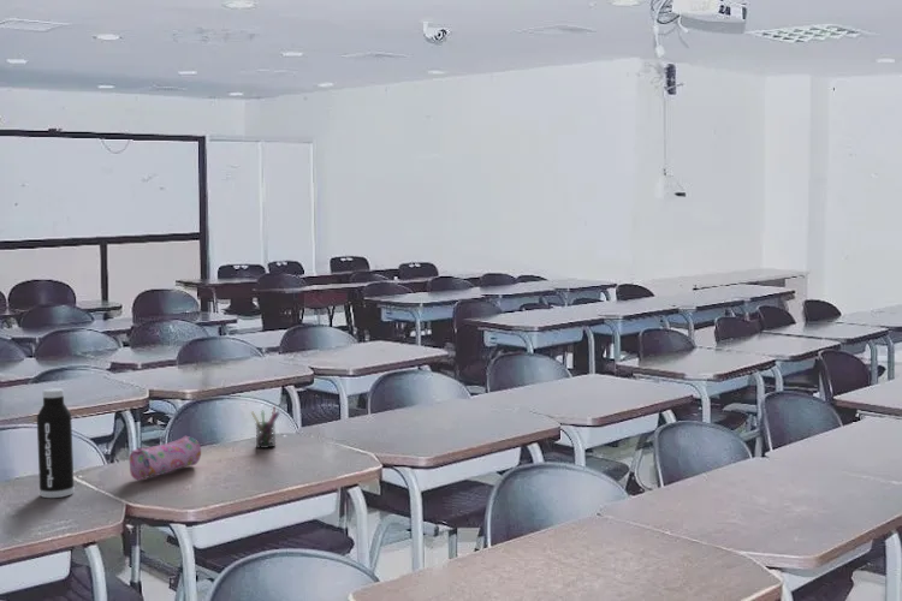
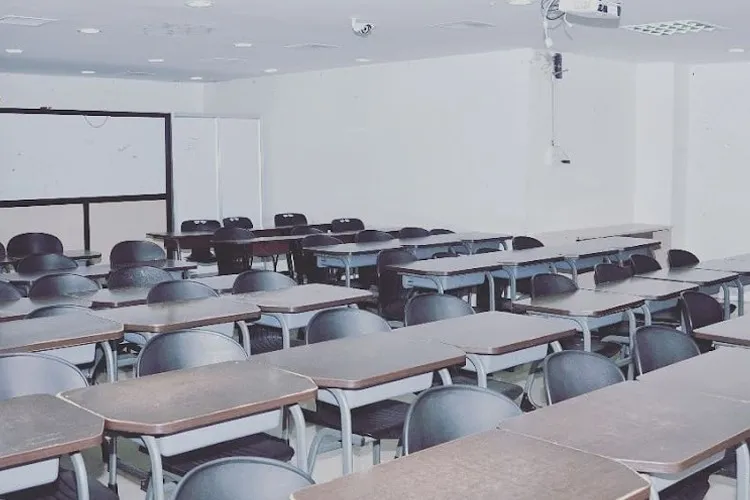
- pen holder (266, 426)
- water bottle (54, 441)
- pencil case (165, 457)
